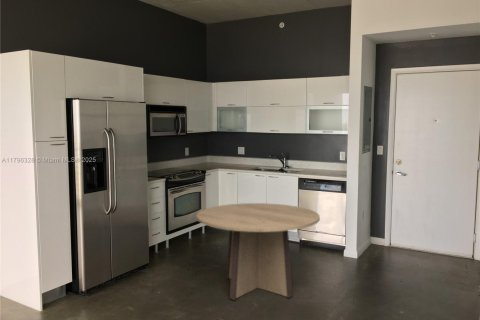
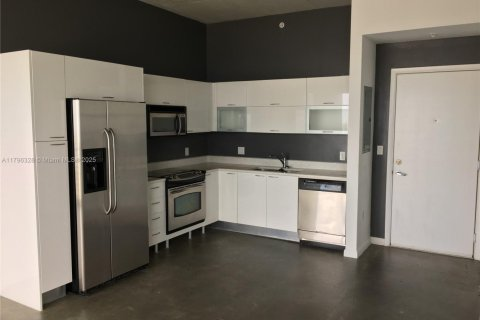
- dining table (257, 250)
